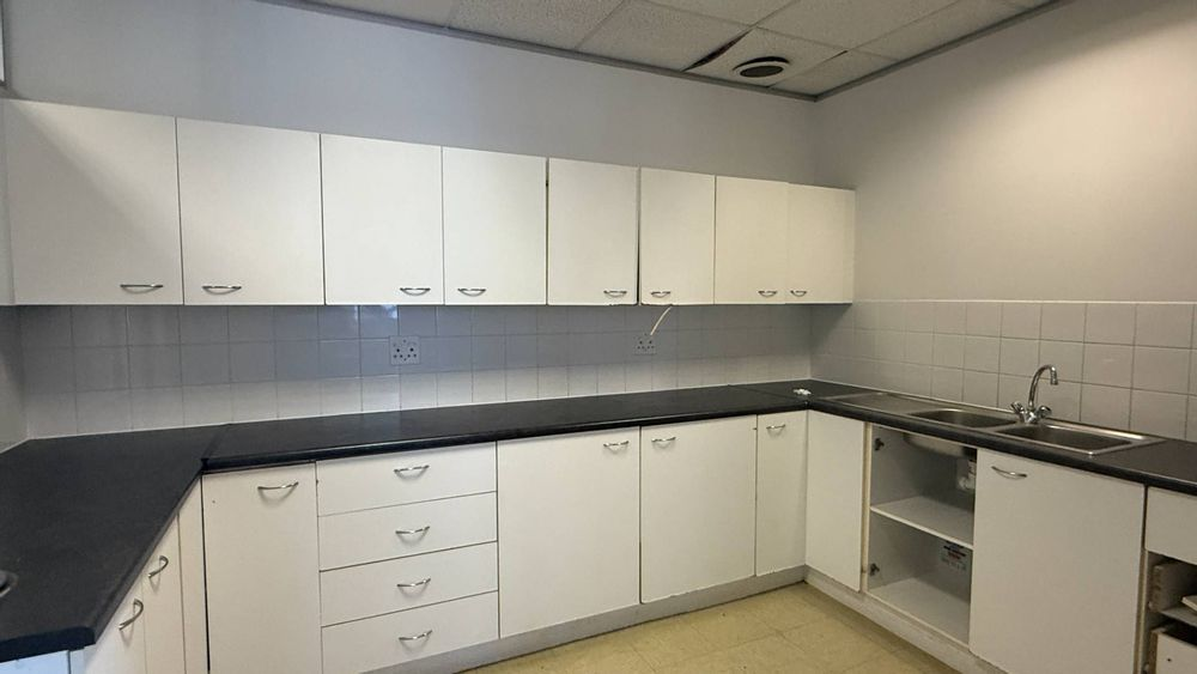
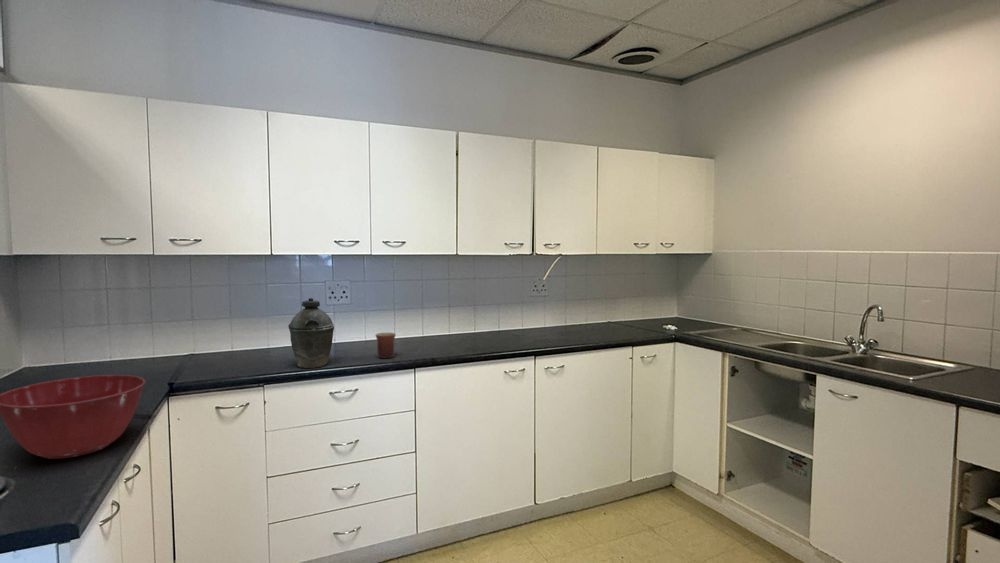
+ kettle (311, 331)
+ mug (387, 344)
+ mixing bowl (76, 417)
